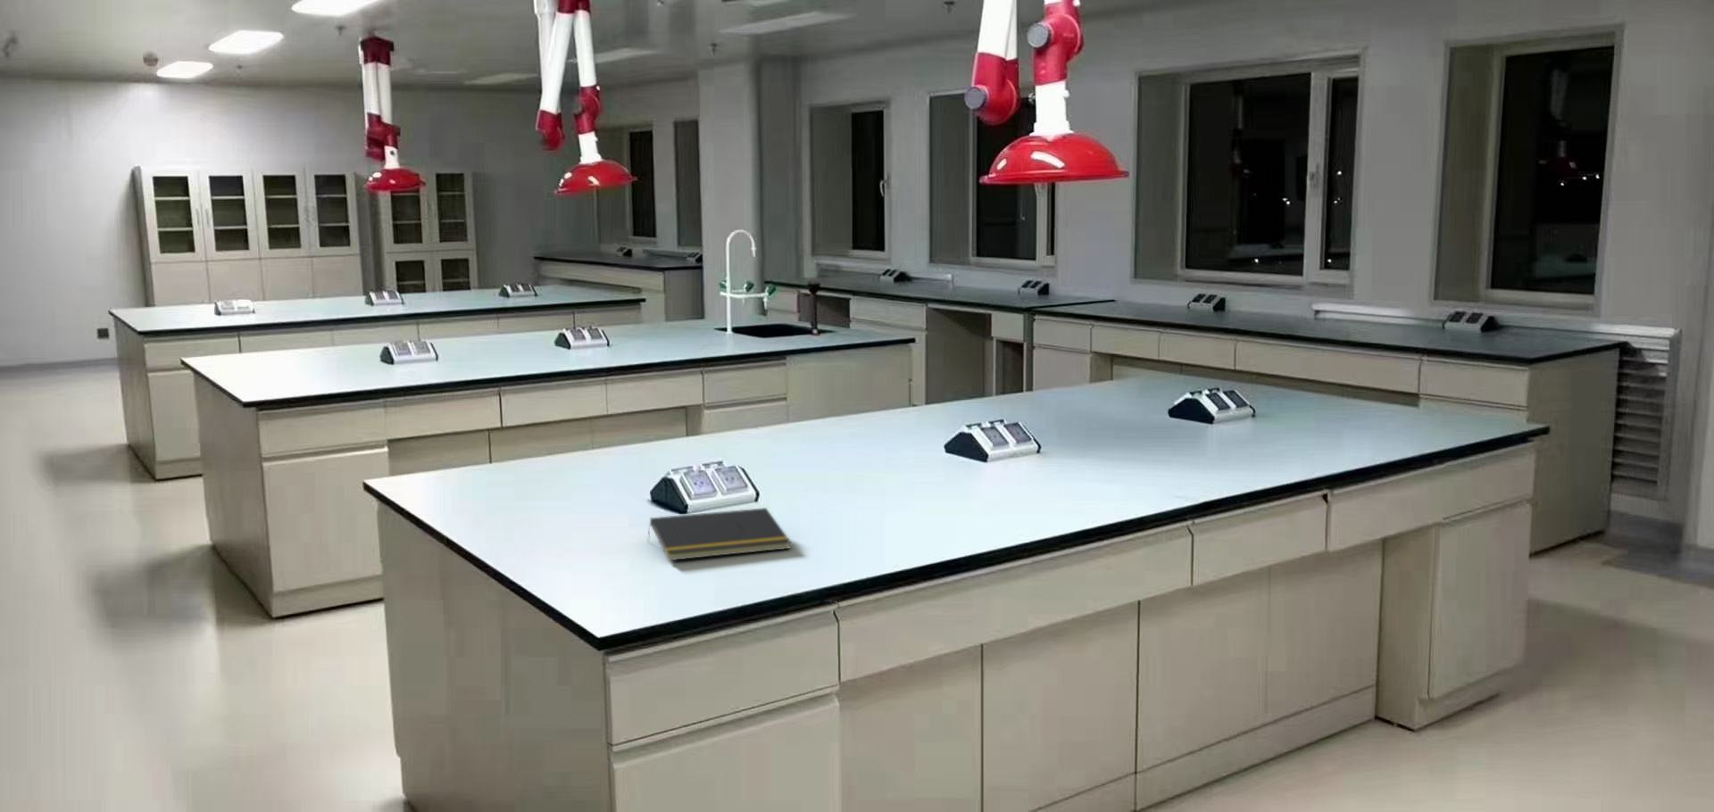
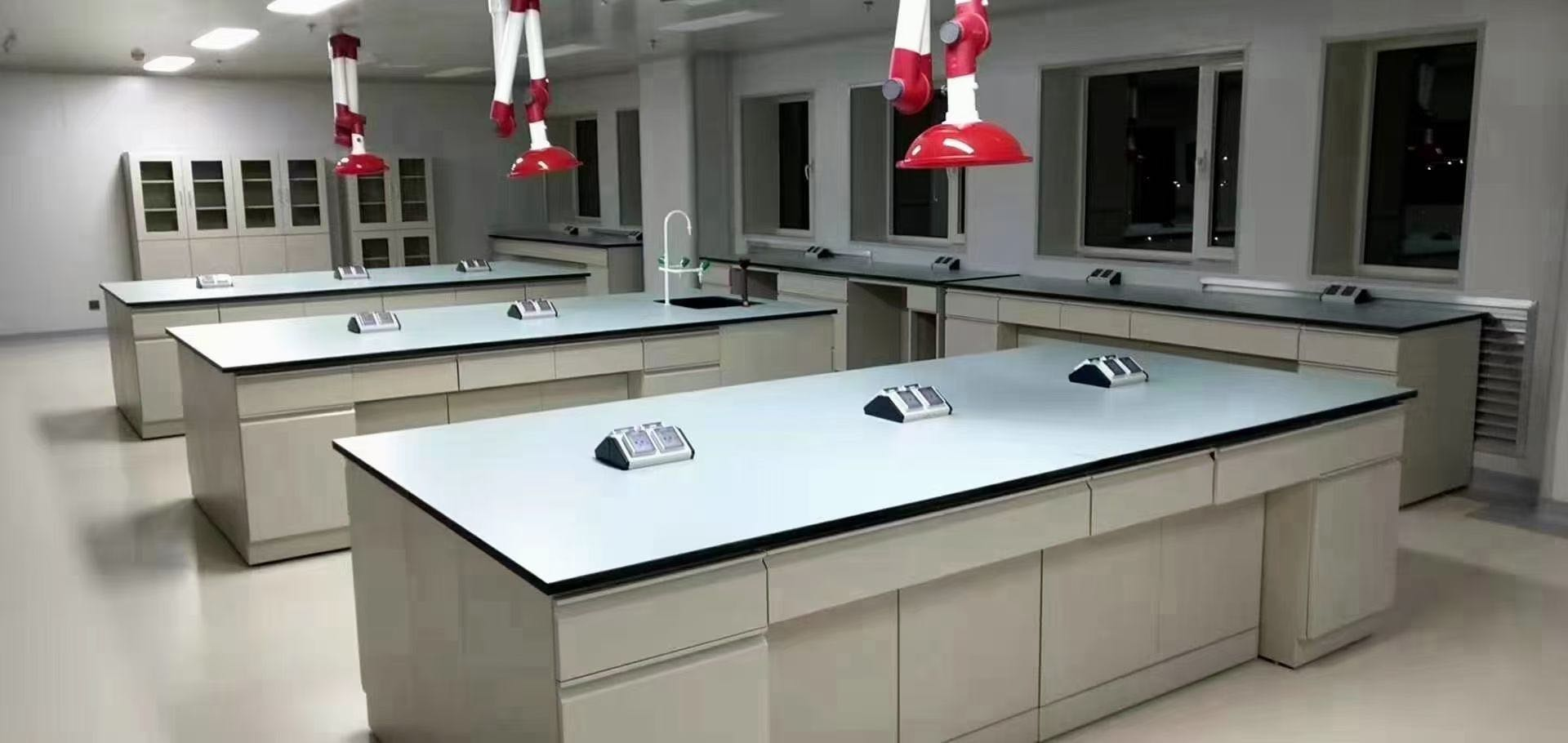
- notepad (719, 532)
